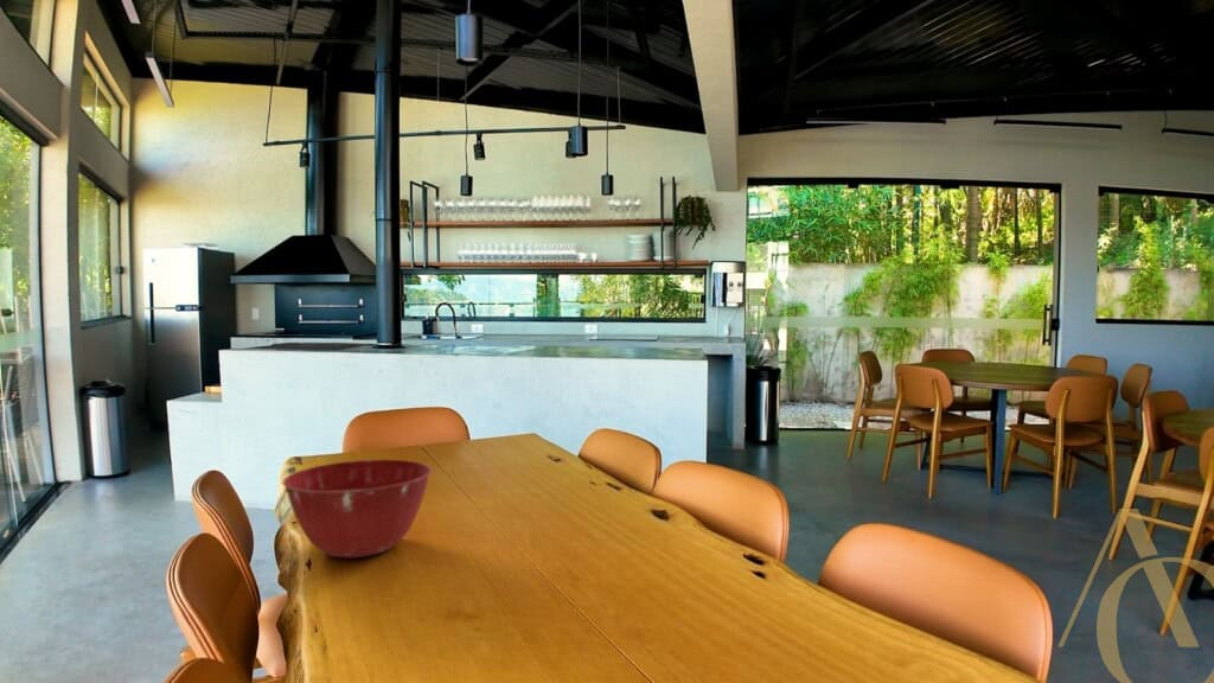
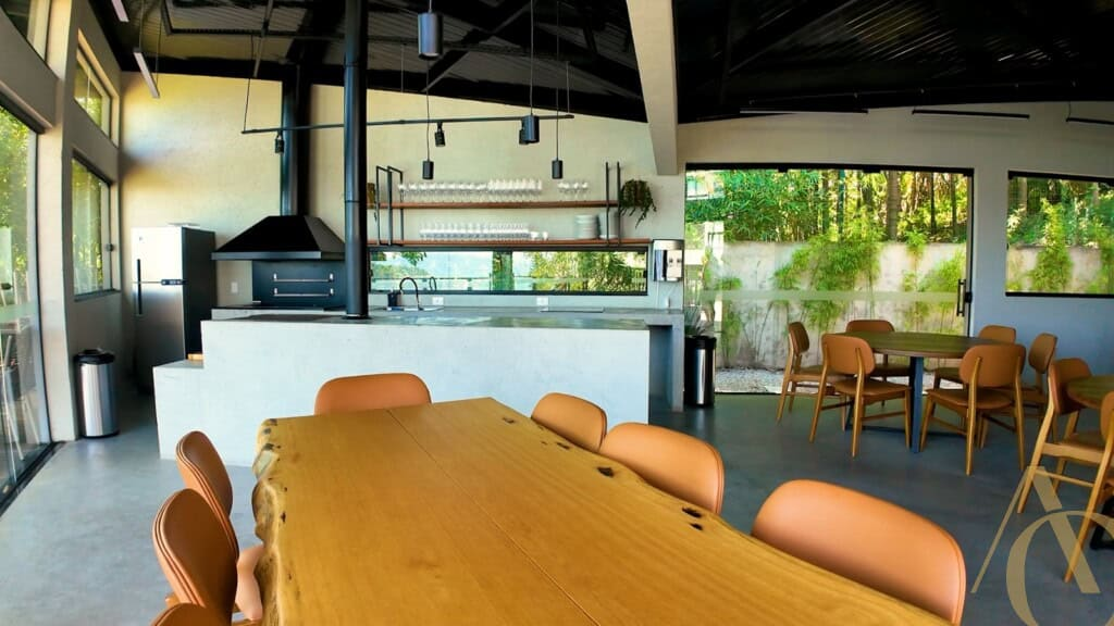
- mixing bowl (359, 509)
